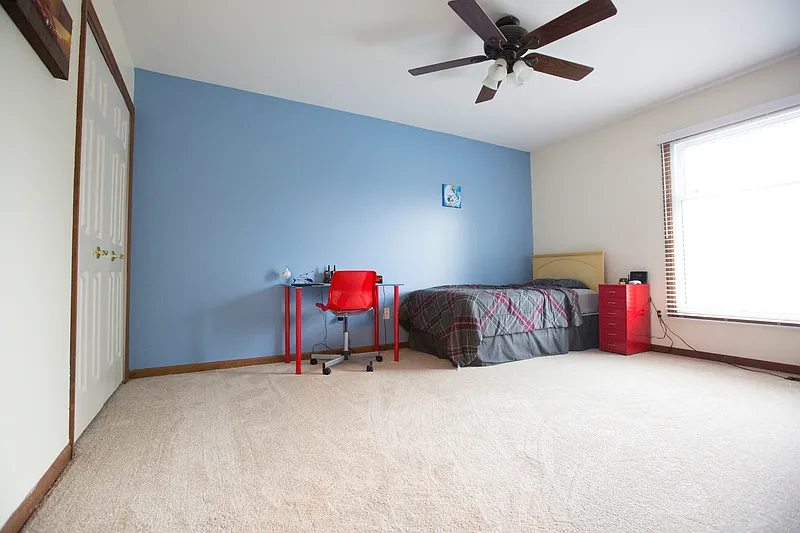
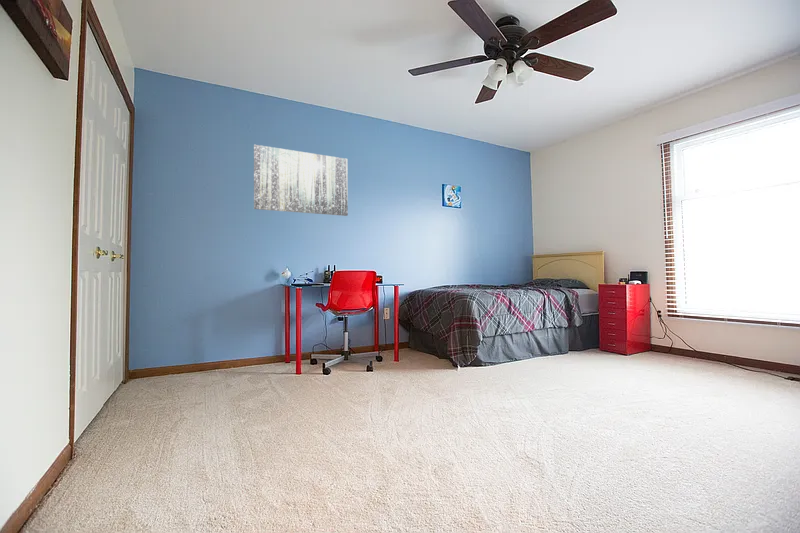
+ wall art (303, 182)
